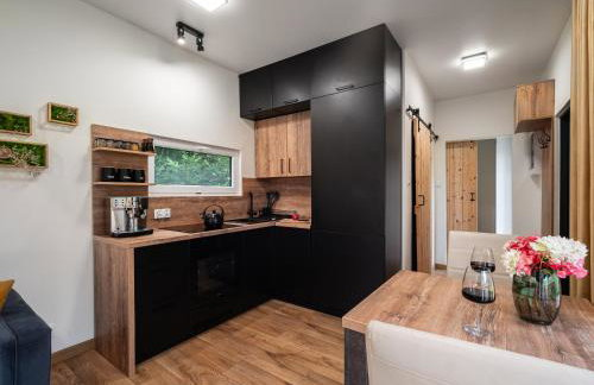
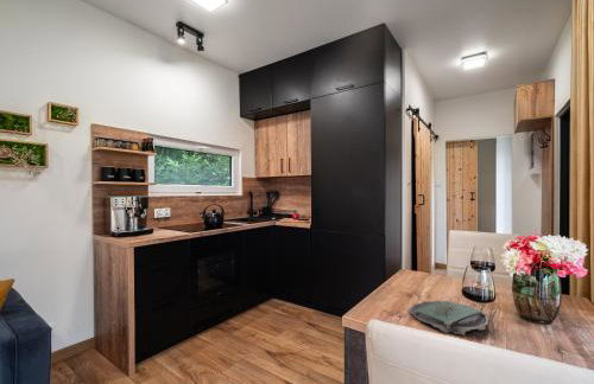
+ plate (447, 307)
